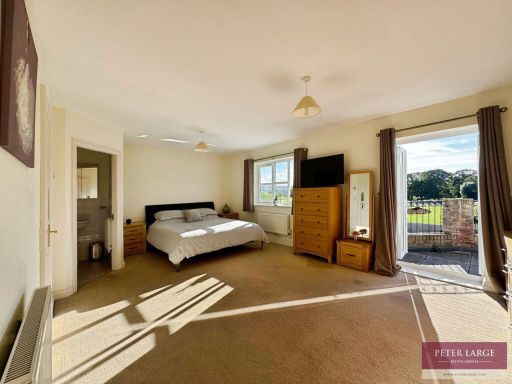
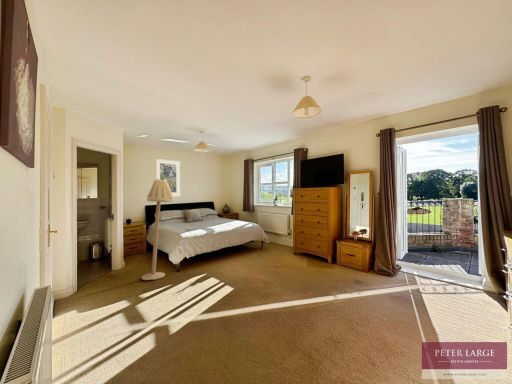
+ floor lamp (158, 227)
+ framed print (168, 178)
